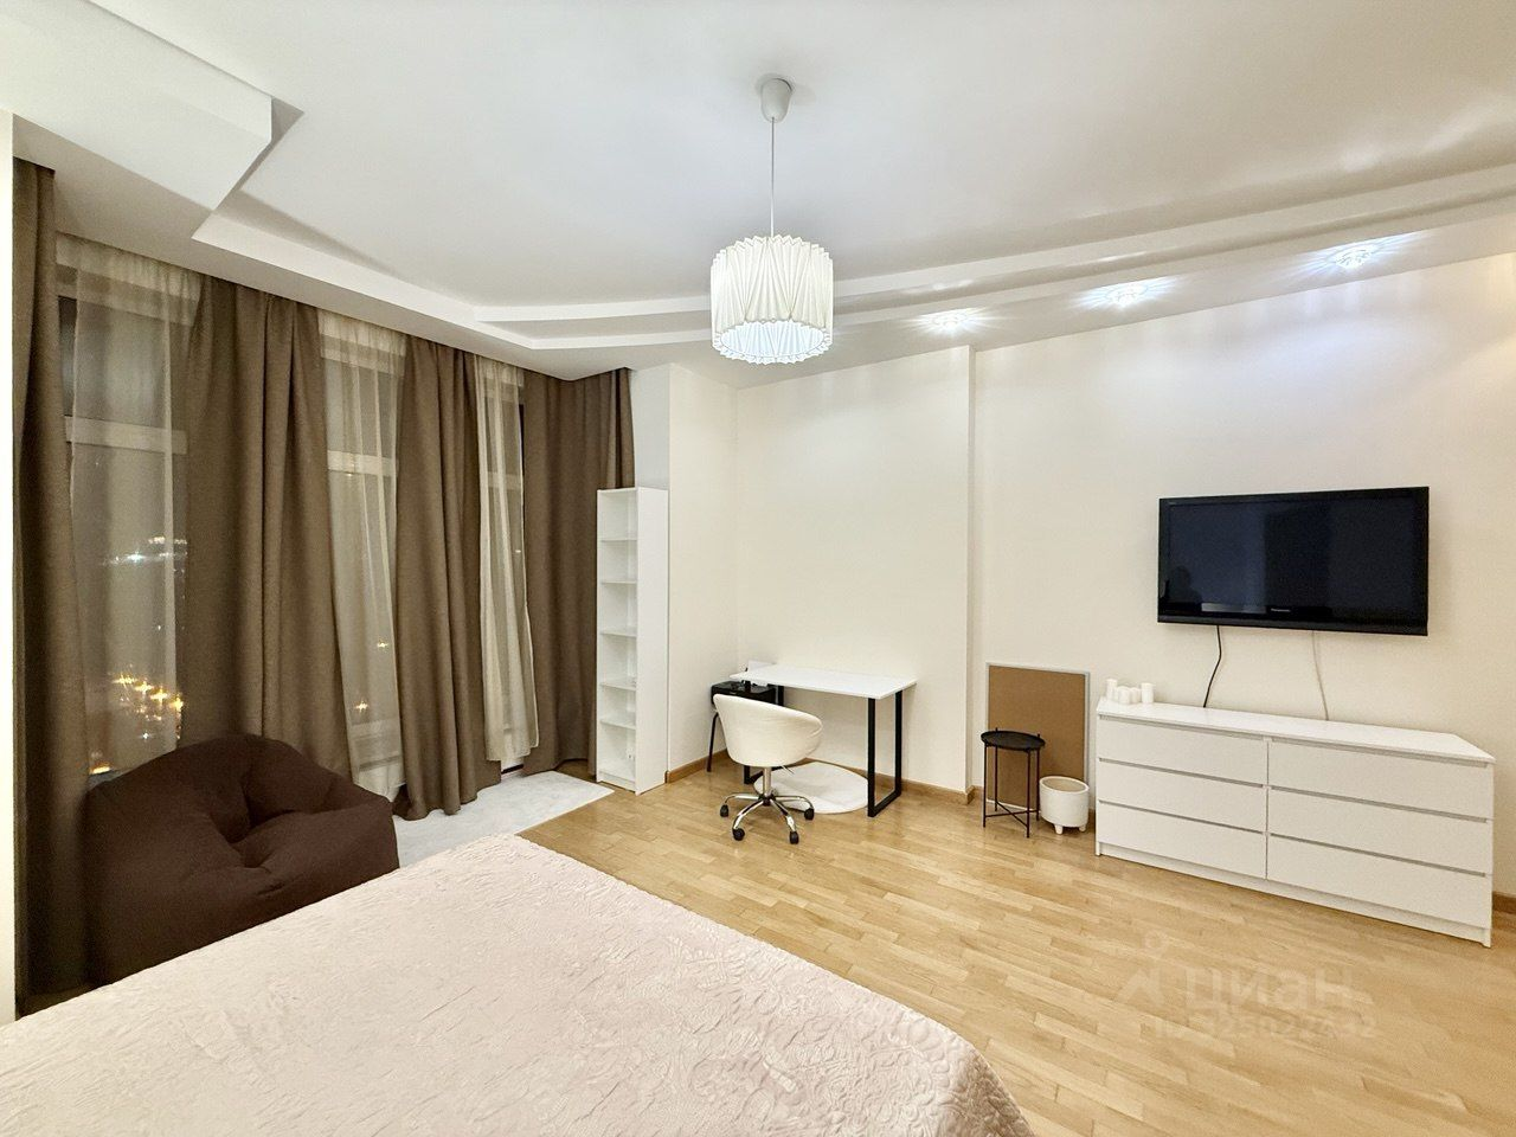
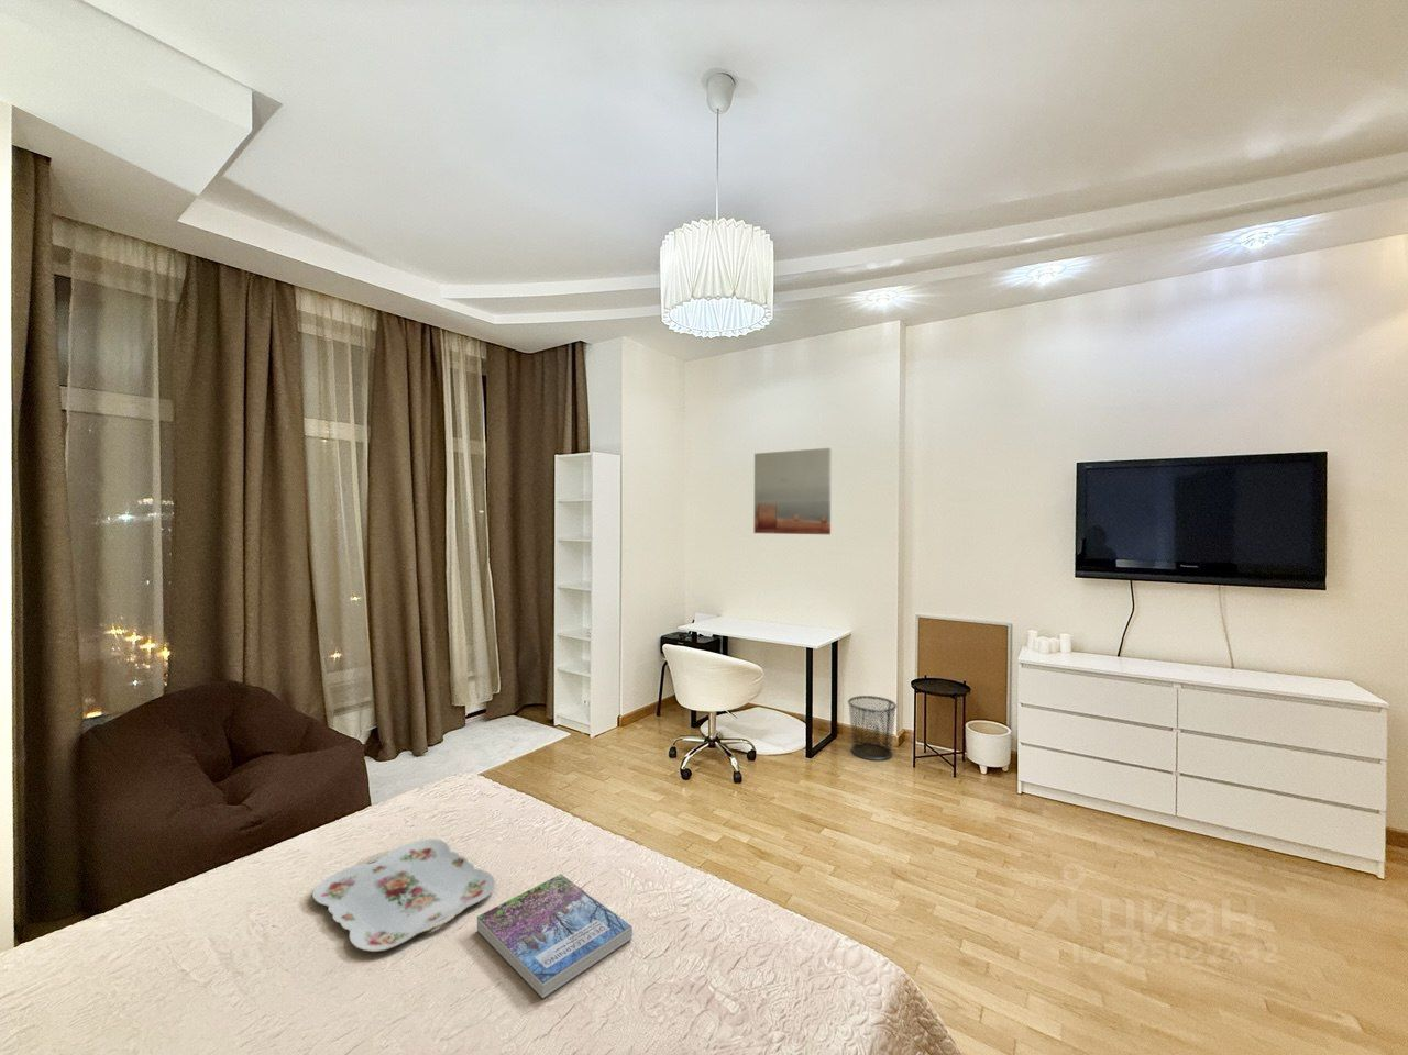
+ book (553, 928)
+ serving tray (405, 888)
+ waste bin (871, 726)
+ wall art (790, 492)
